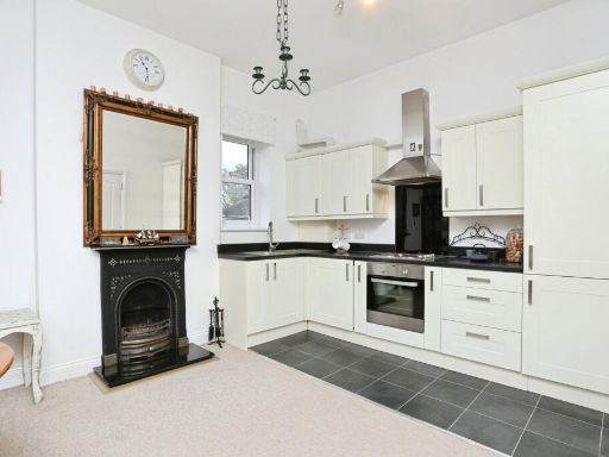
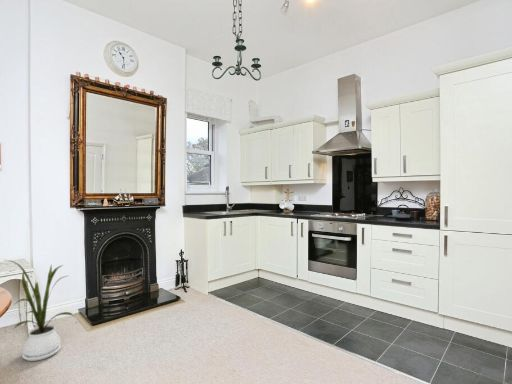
+ house plant (38, 305)
